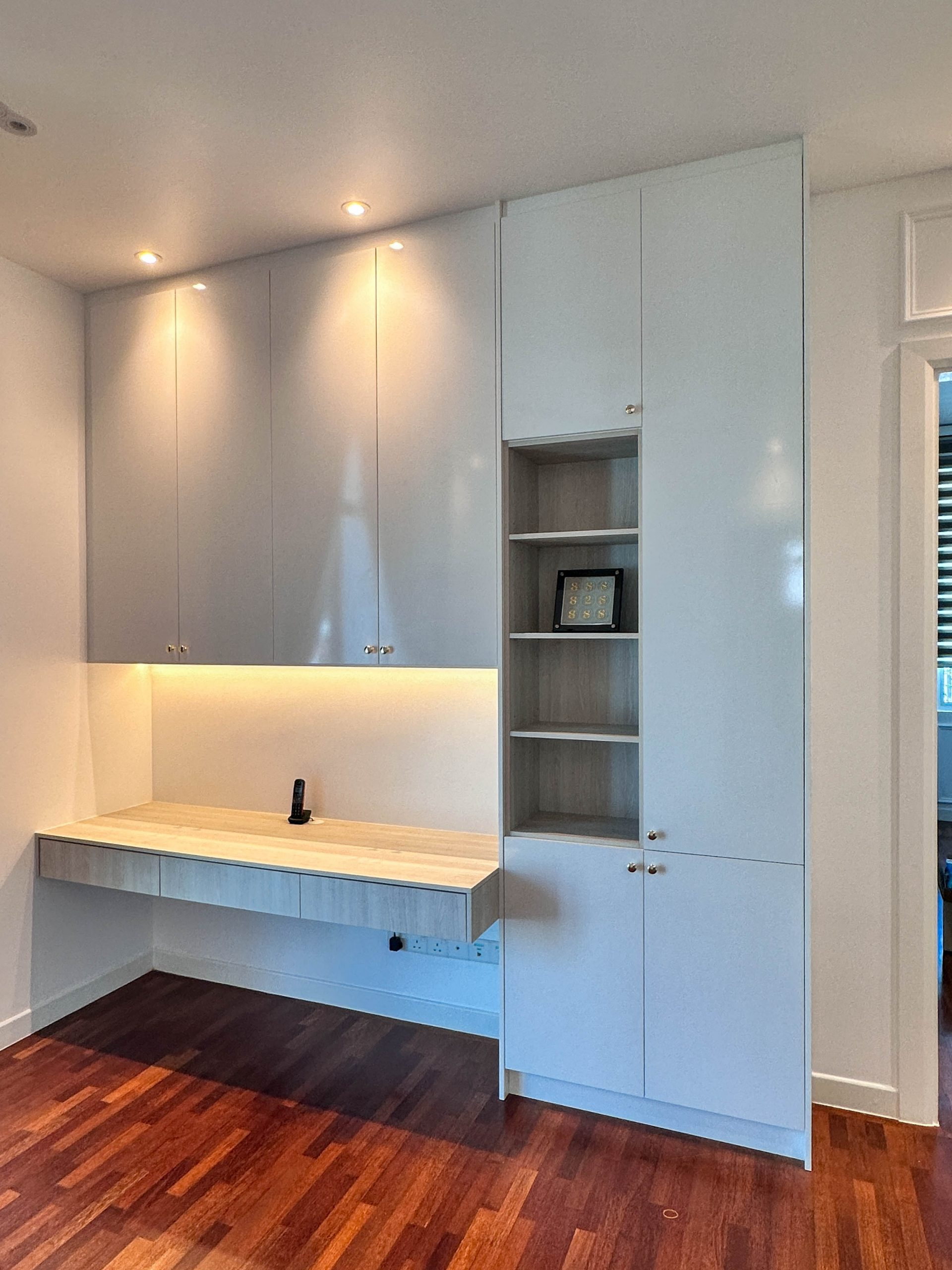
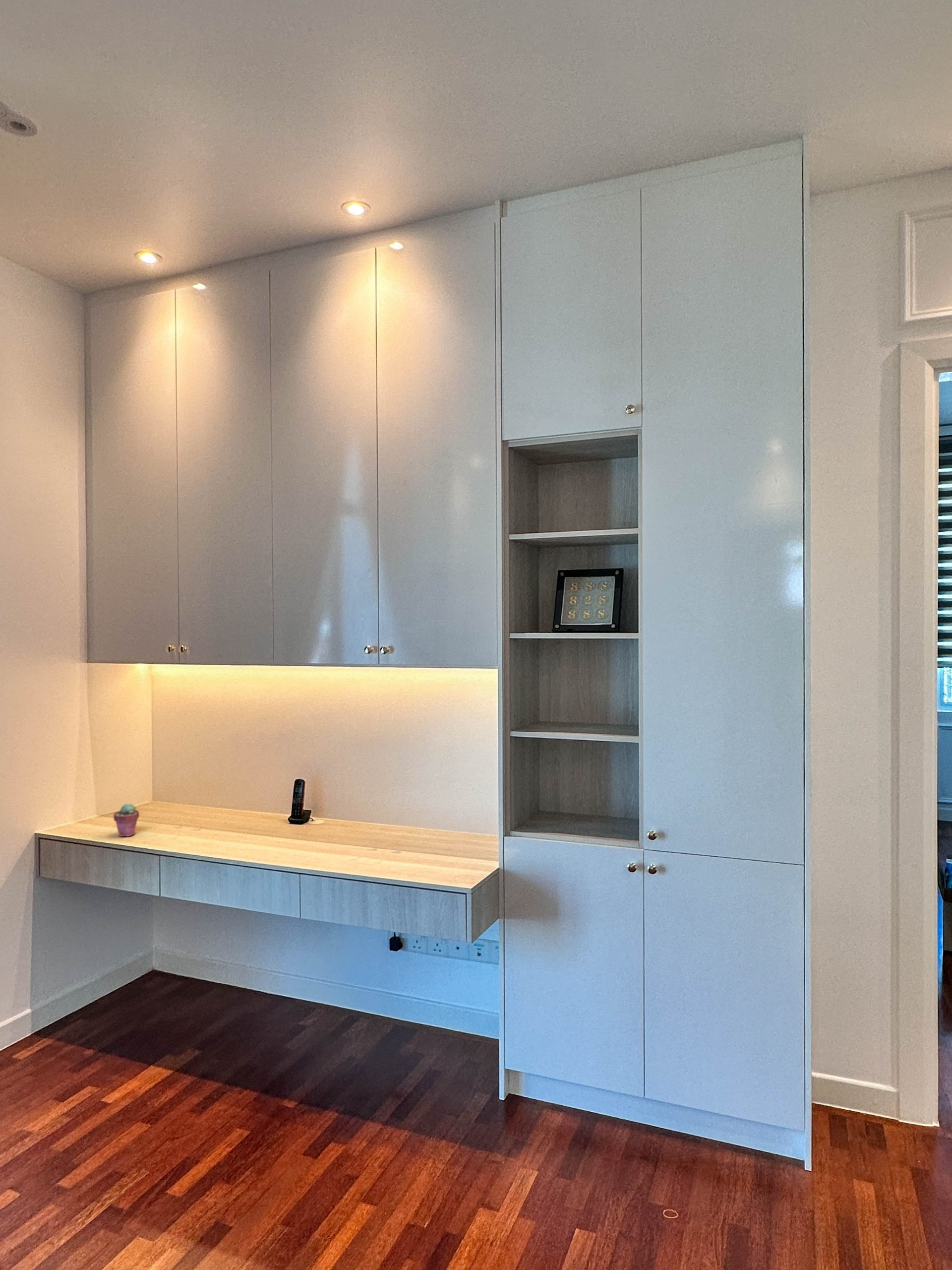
+ potted succulent (126, 819)
